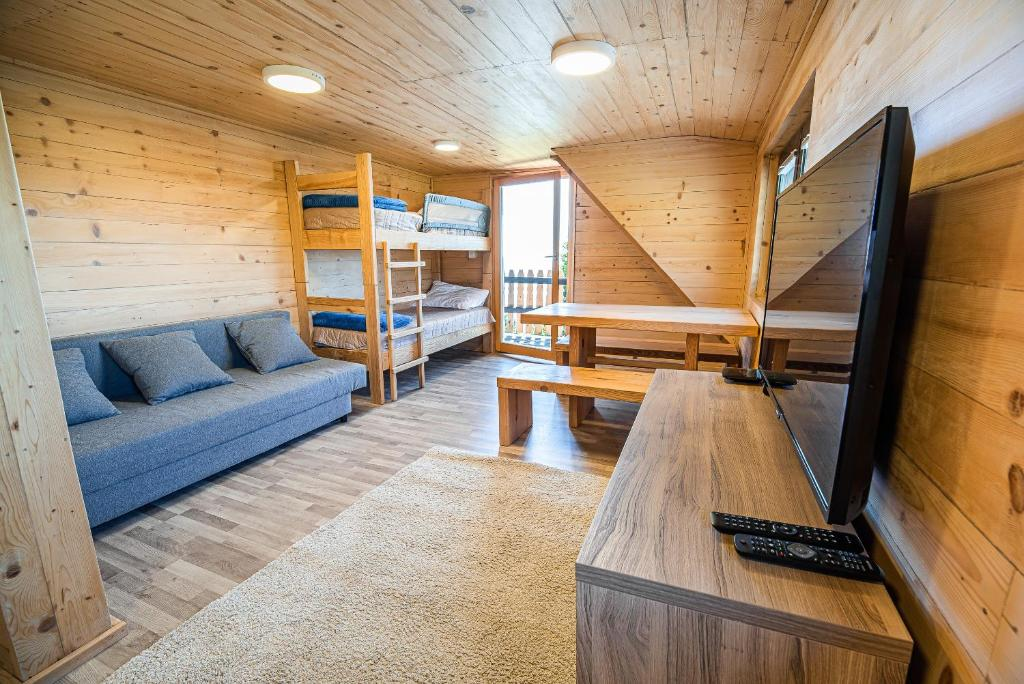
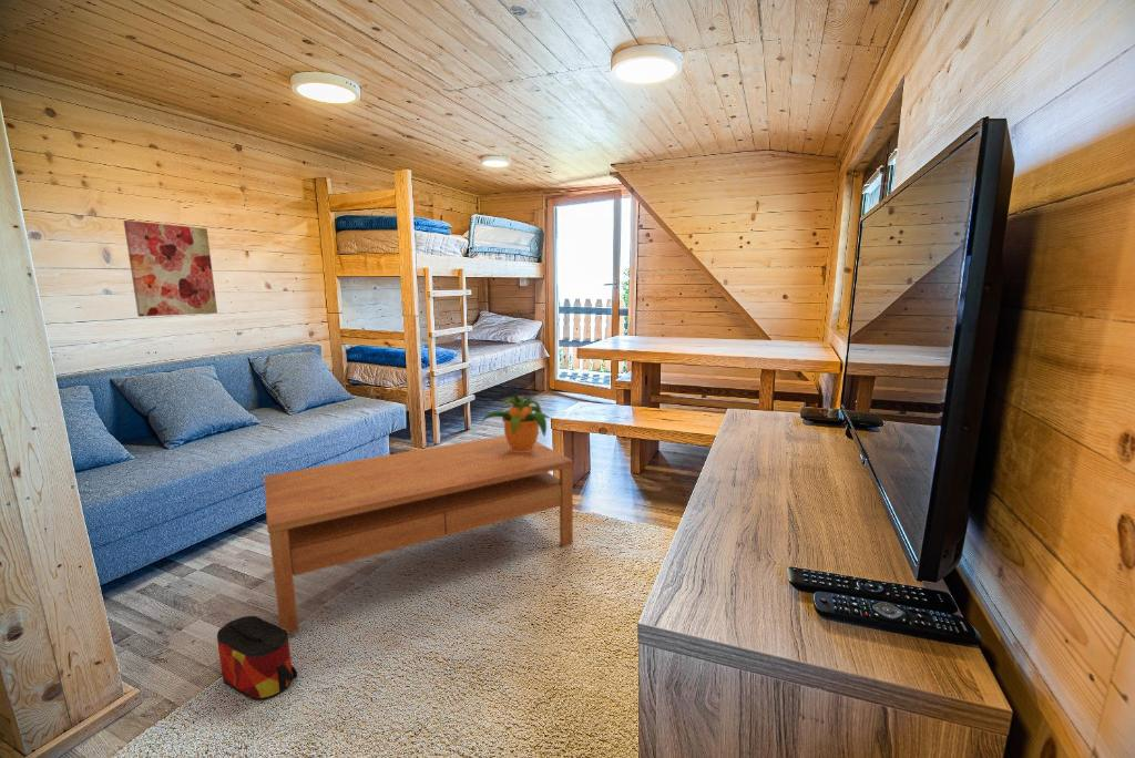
+ coffee table (427, 512)
+ bag (254, 652)
+ wall art (174, 270)
+ potted plant (517, 420)
